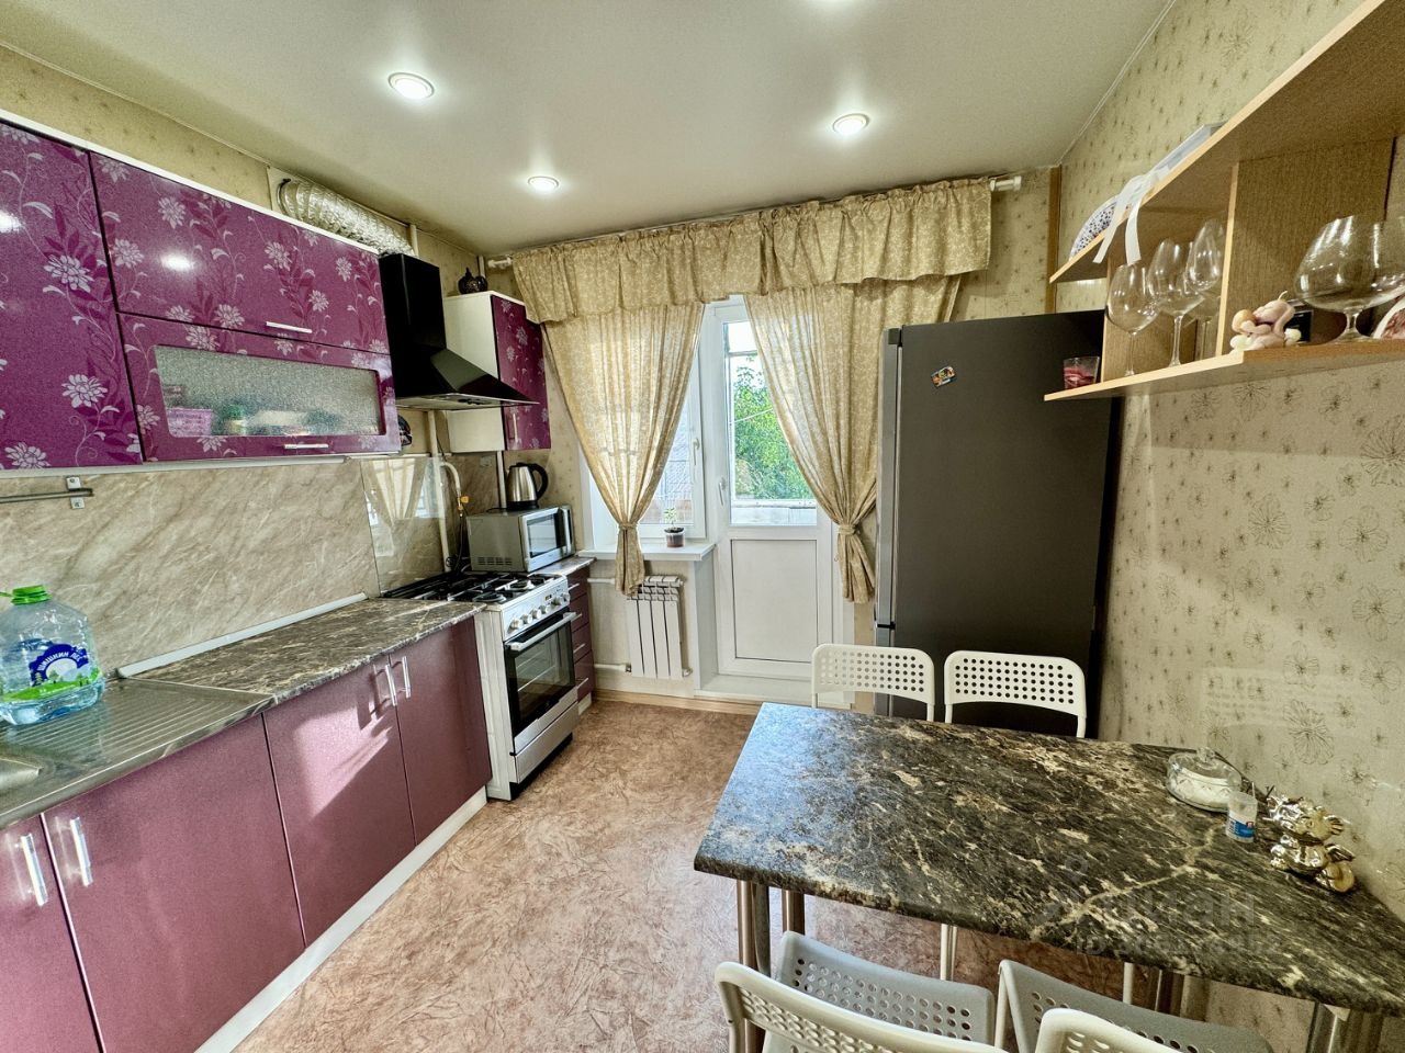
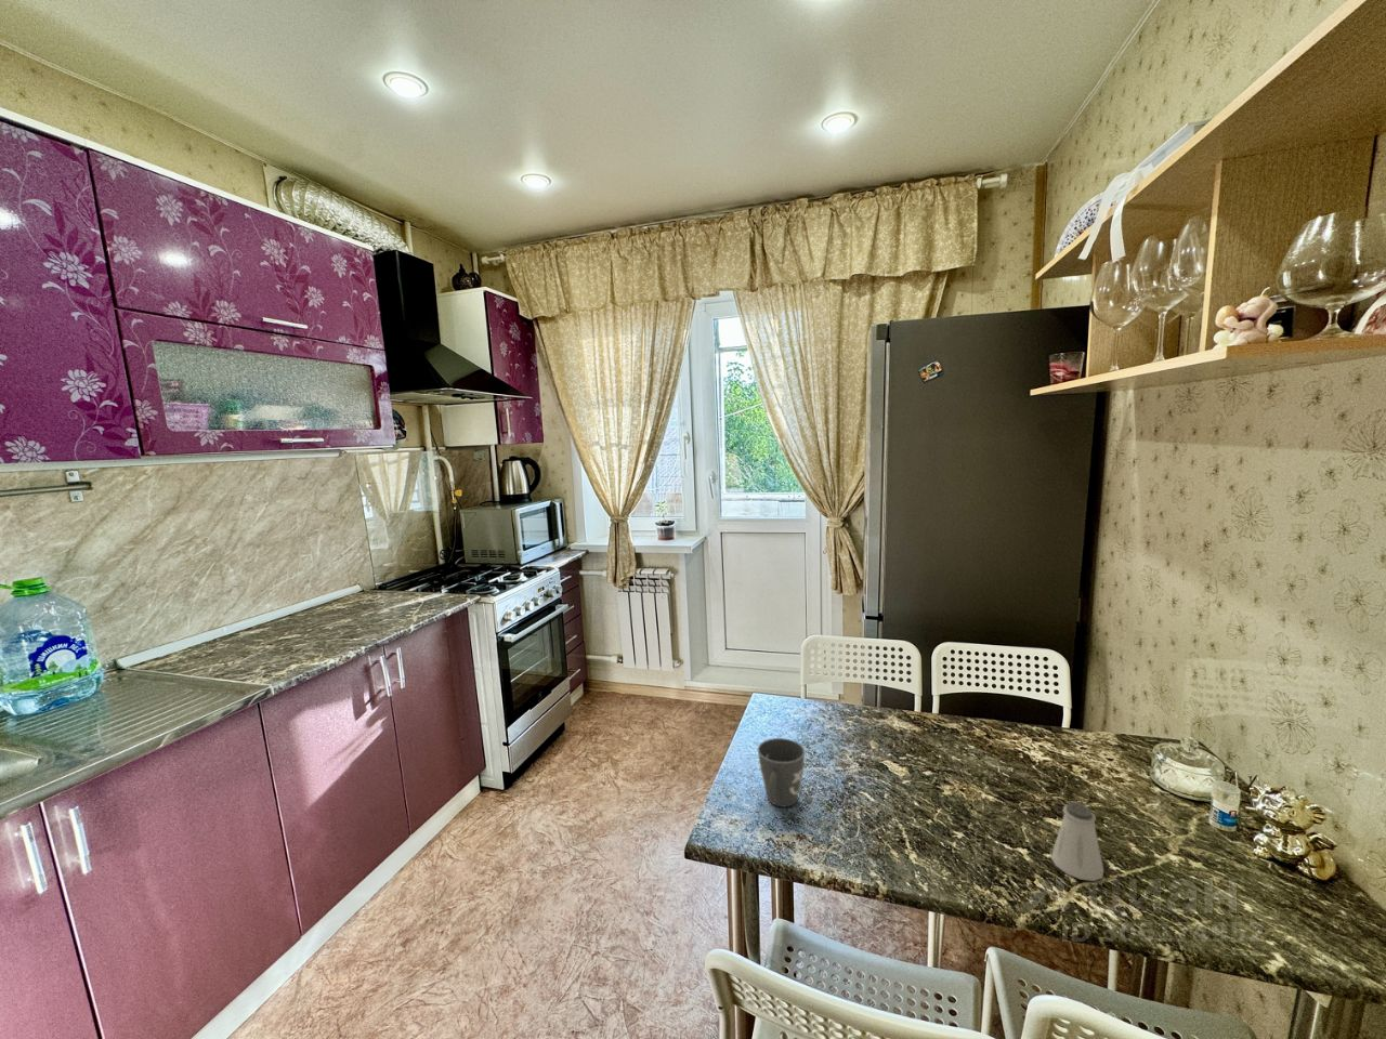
+ mug (778, 777)
+ saltshaker (1077, 837)
